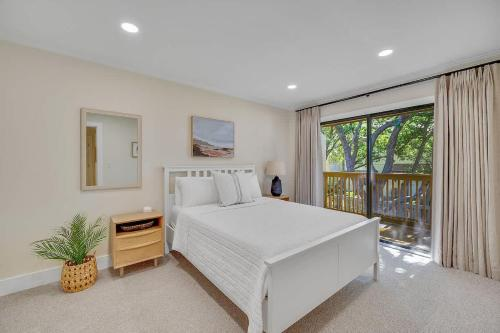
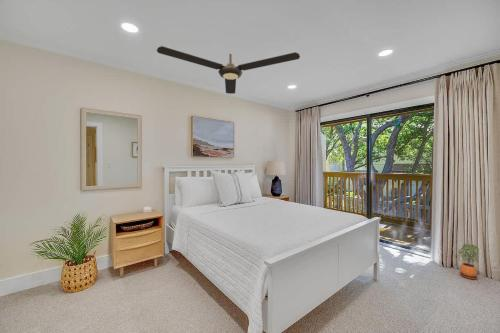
+ potted plant (468, 260)
+ ceiling fan (230, 72)
